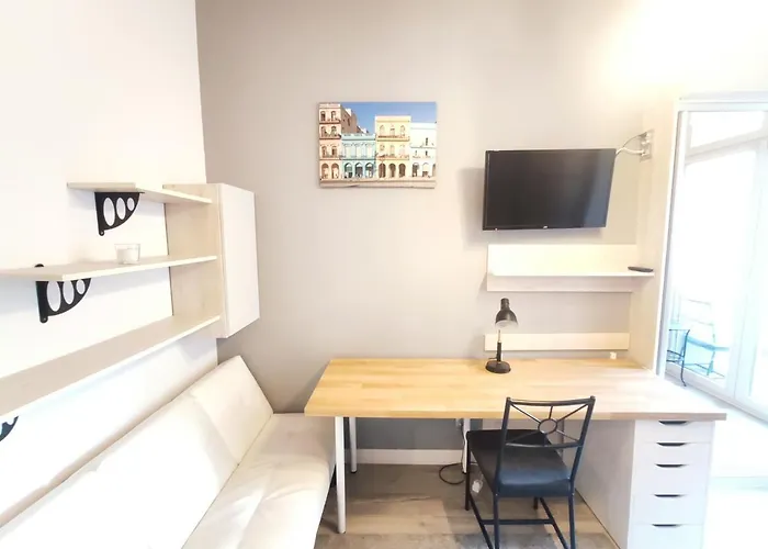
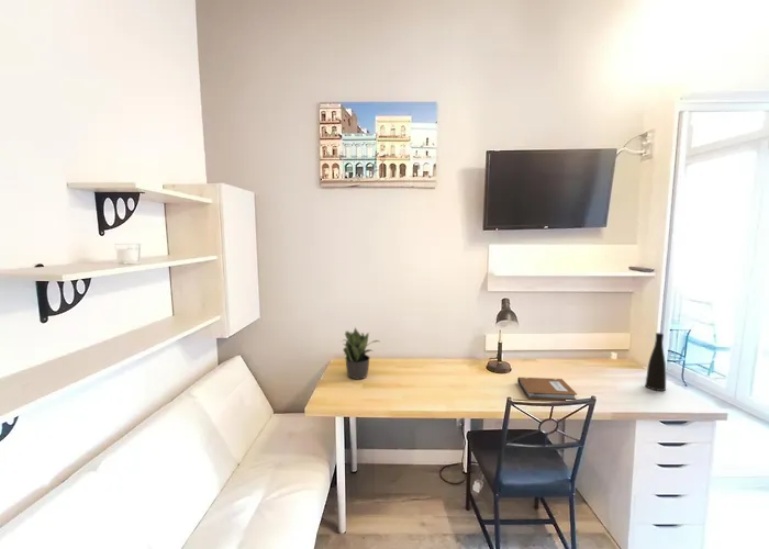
+ notebook (546, 388)
+ potted plant (360, 349)
+ vase (657, 360)
